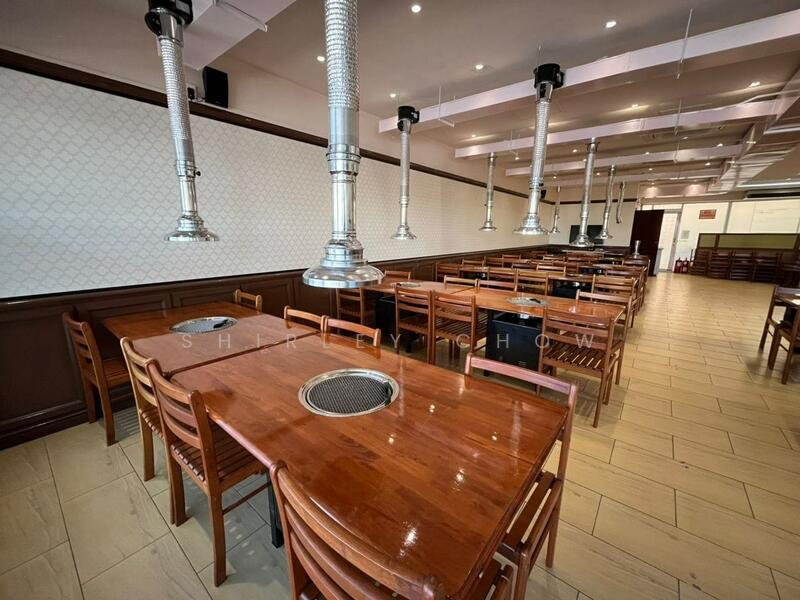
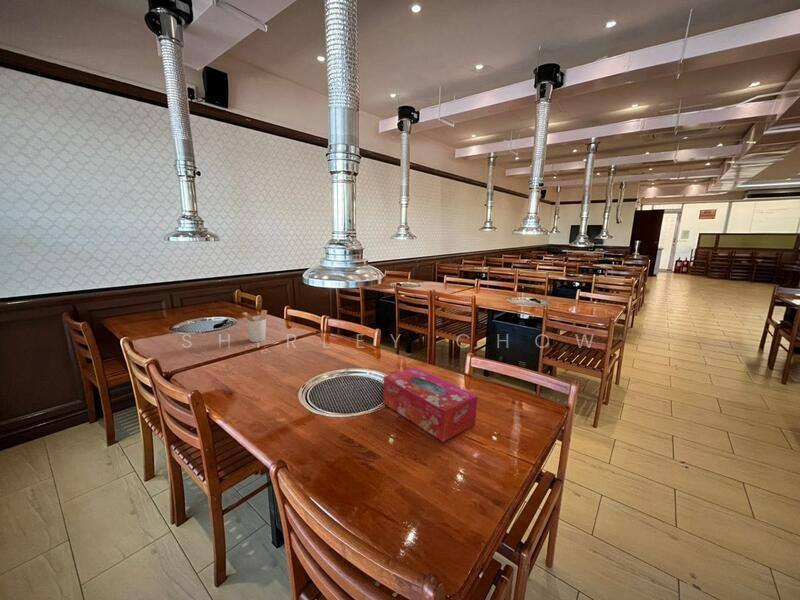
+ tissue box (427, 399)
+ utensil holder (253, 325)
